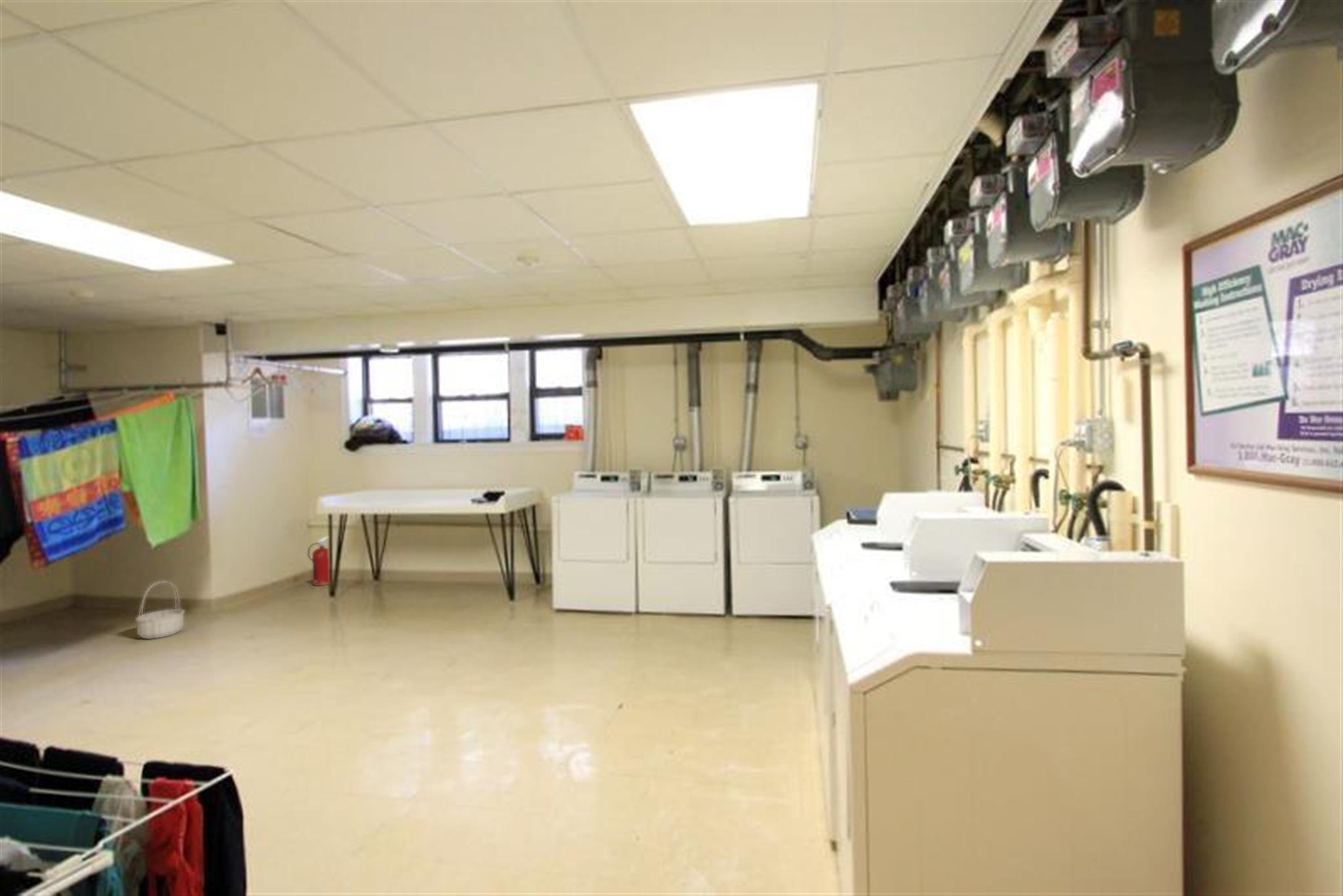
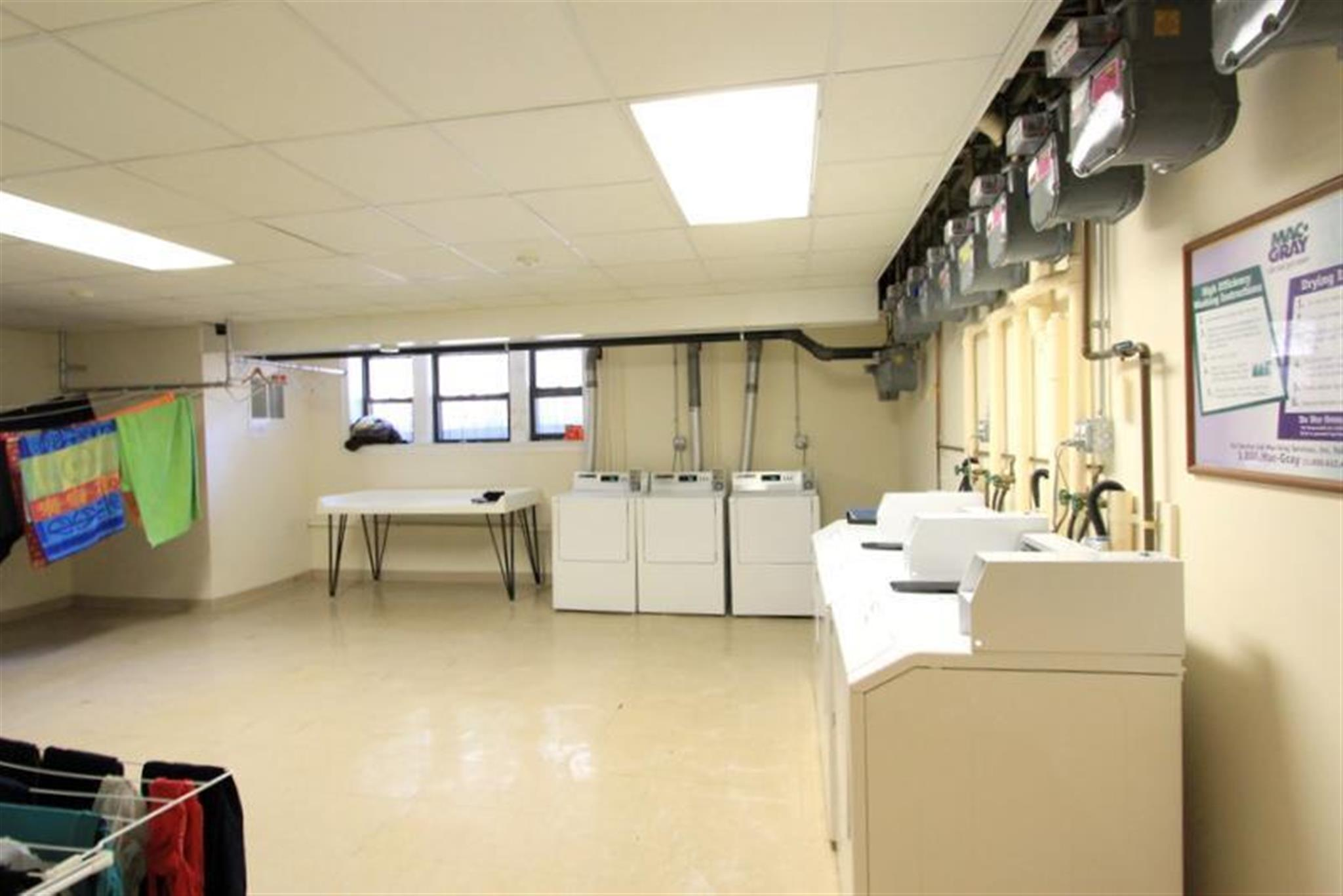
- fire extinguisher (319, 561)
- basket (161, 610)
